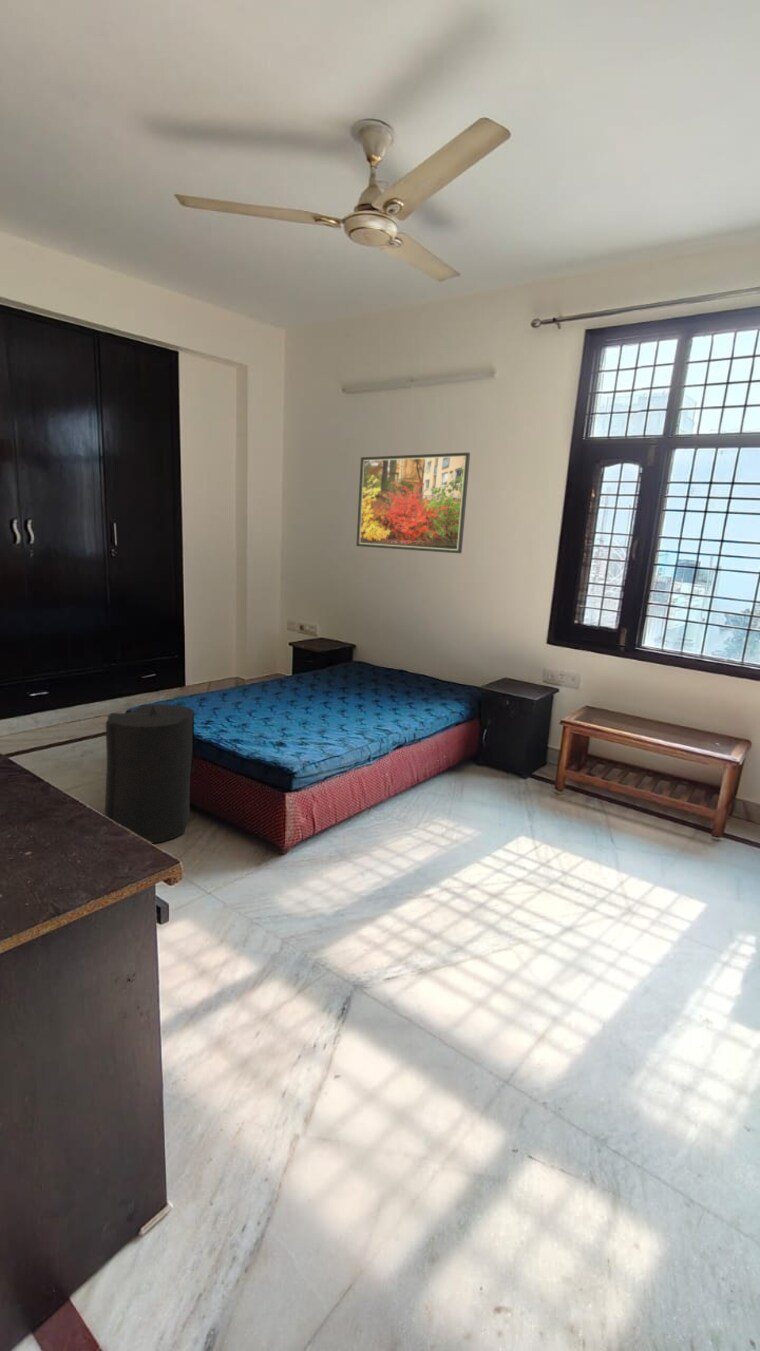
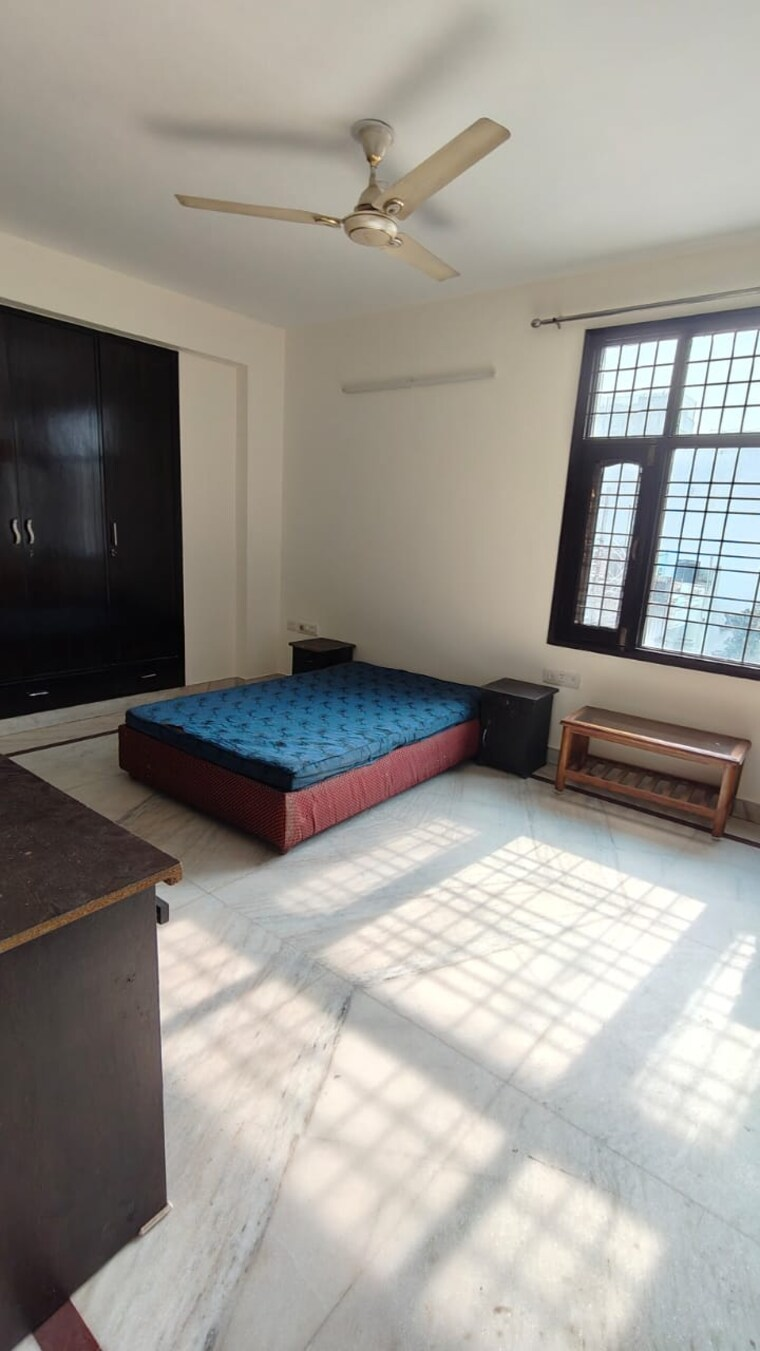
- trash can (150, 766)
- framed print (408, 503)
